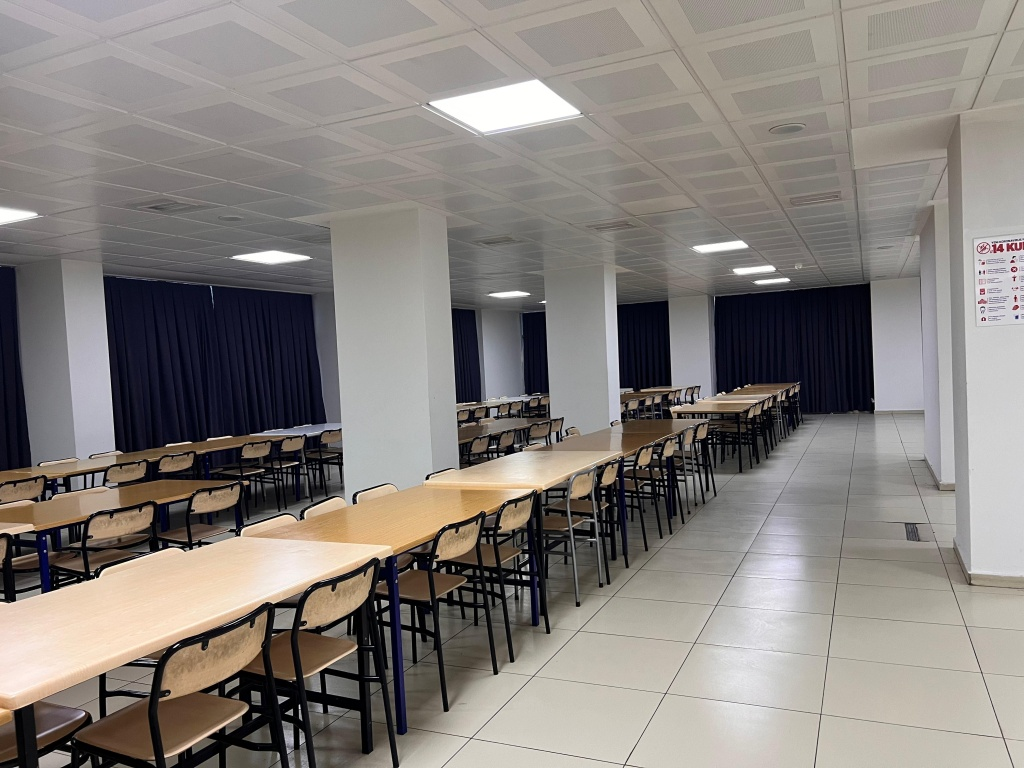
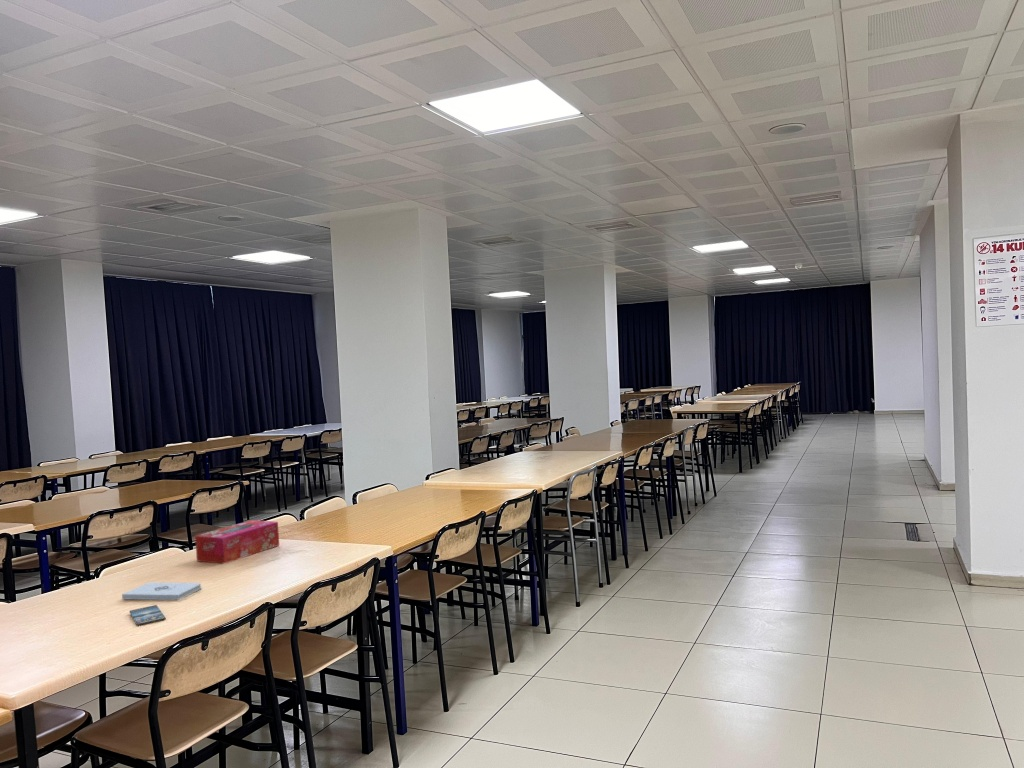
+ notepad (163, 590)
+ smartphone (147, 615)
+ tissue box (238, 540)
